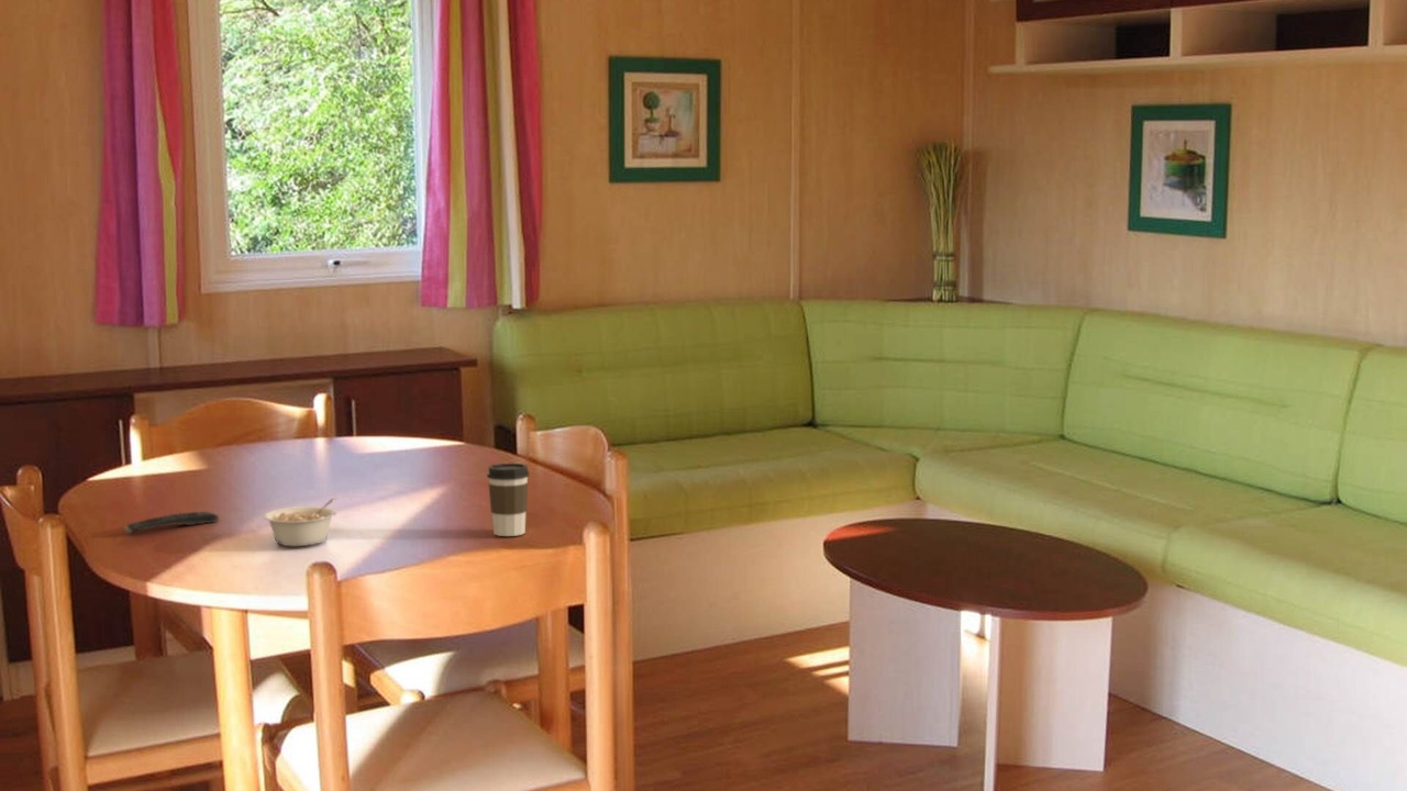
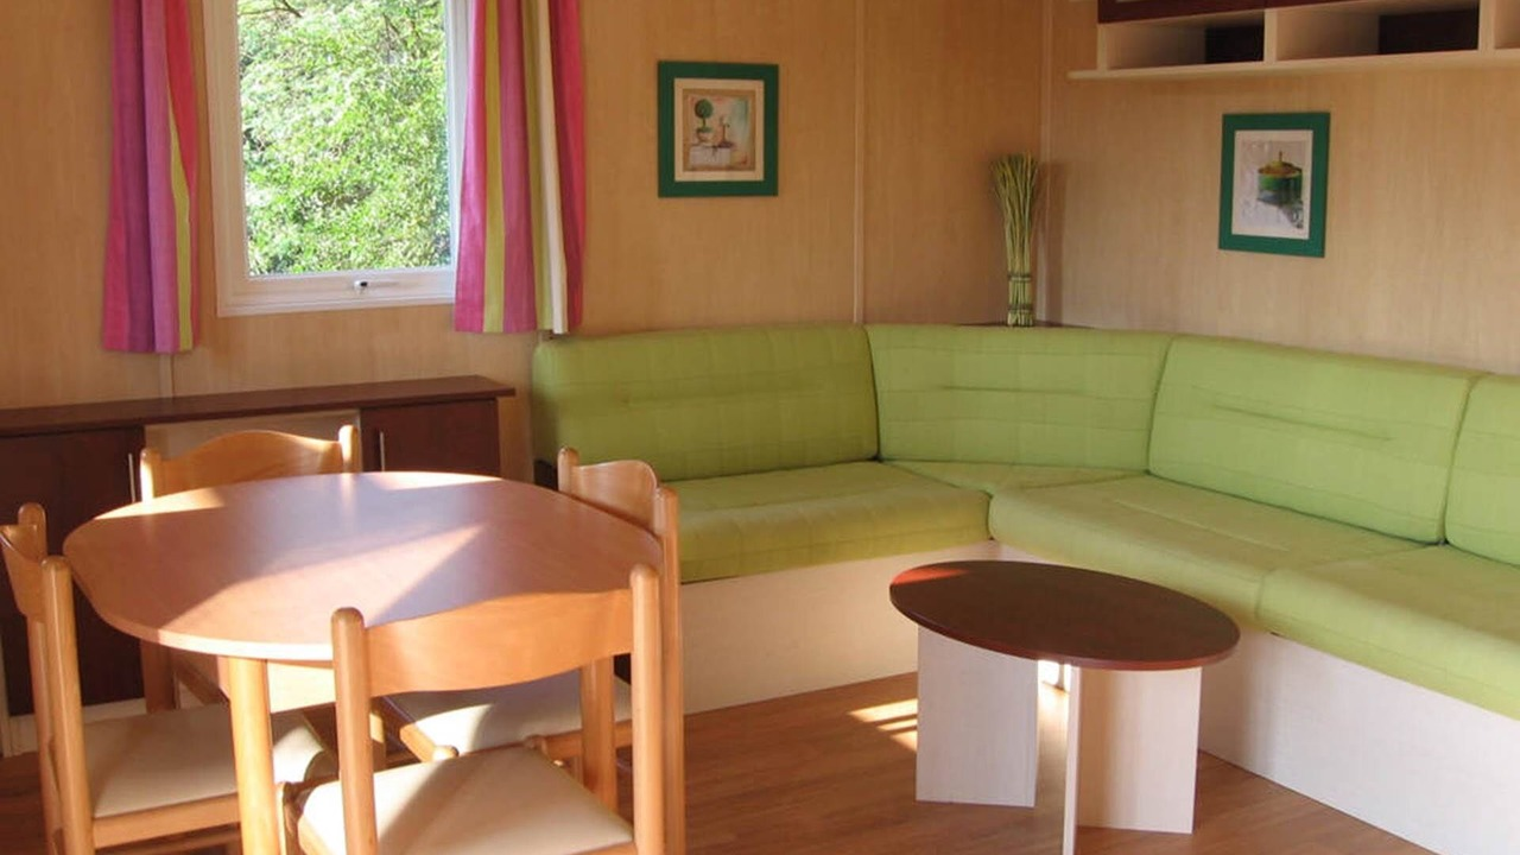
- legume (300, 523)
- coffee cup (508, 499)
- remote control (170, 521)
